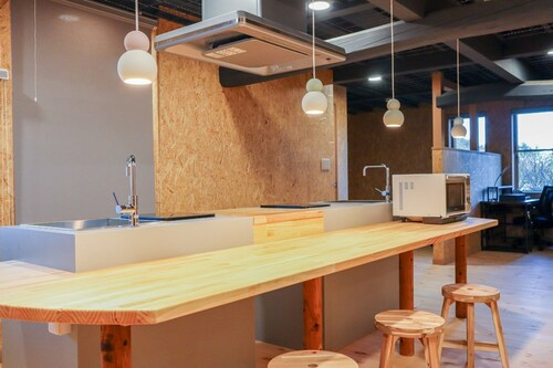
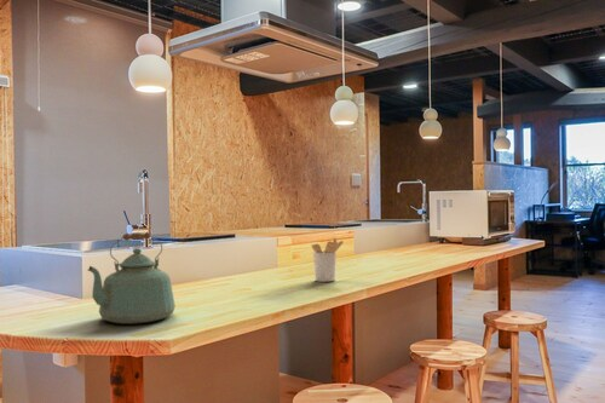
+ kettle (131, 276)
+ utensil holder (328, 259)
